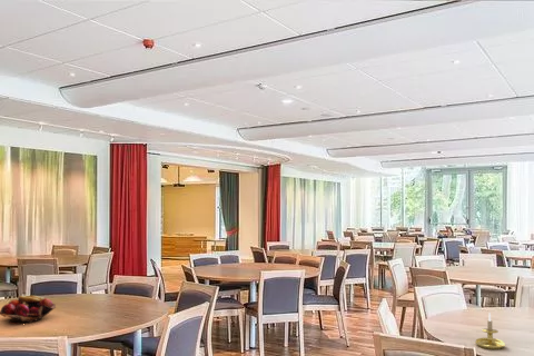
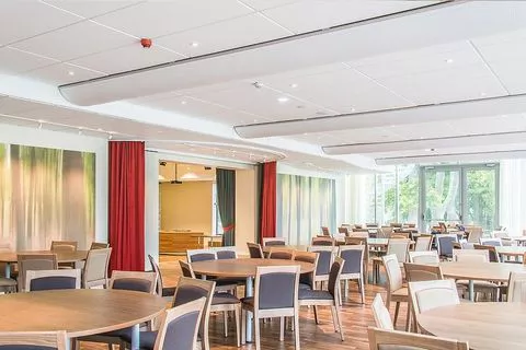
- candle holder (490, 328)
- fruit basket (27, 307)
